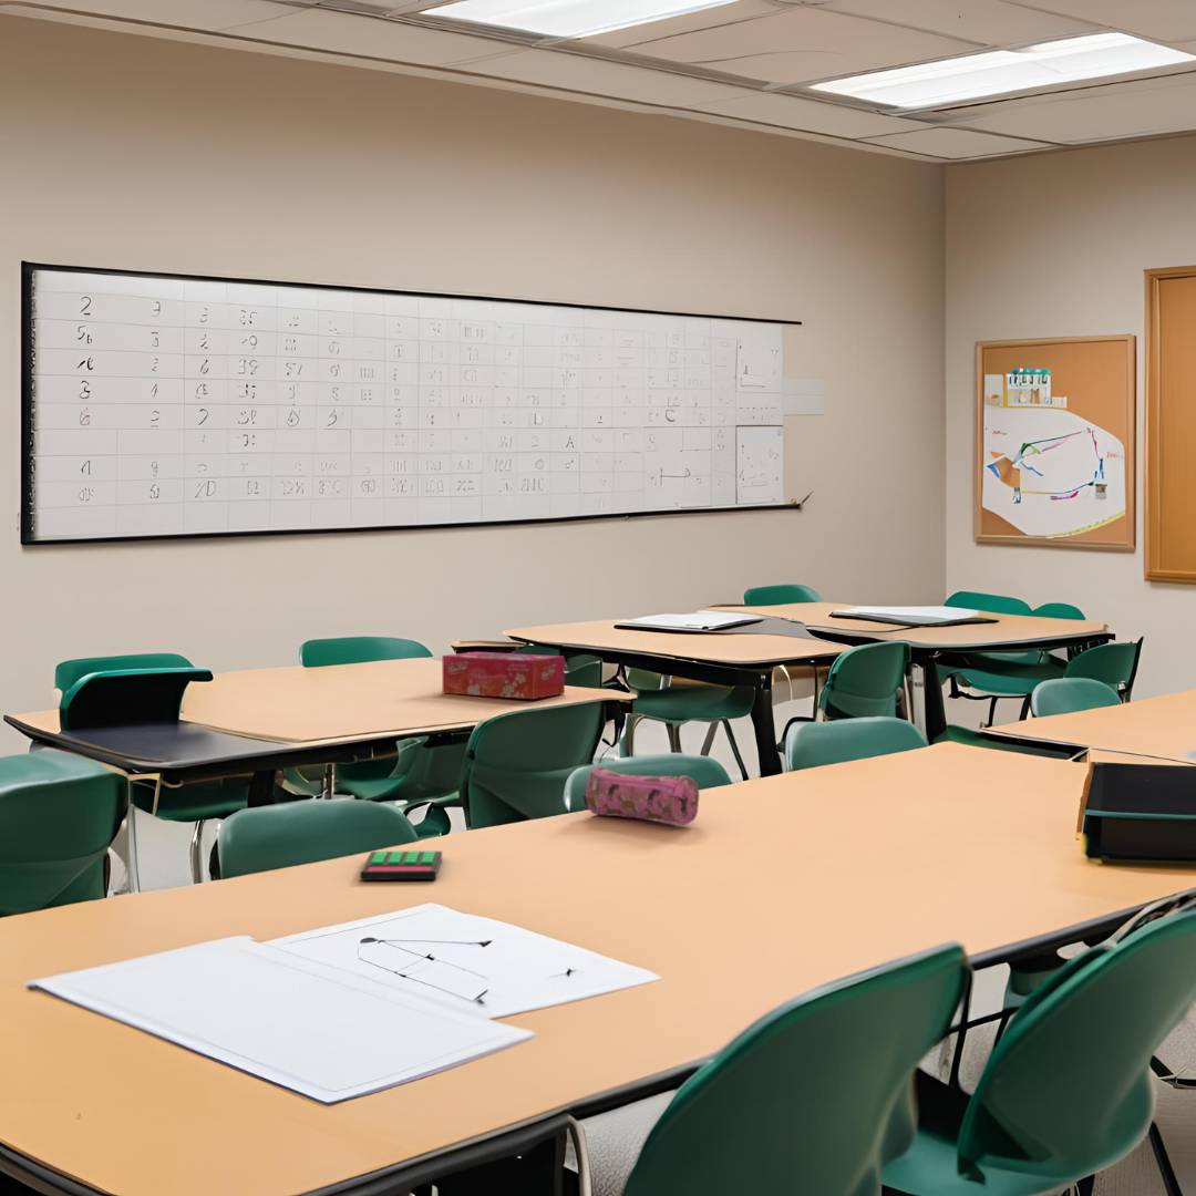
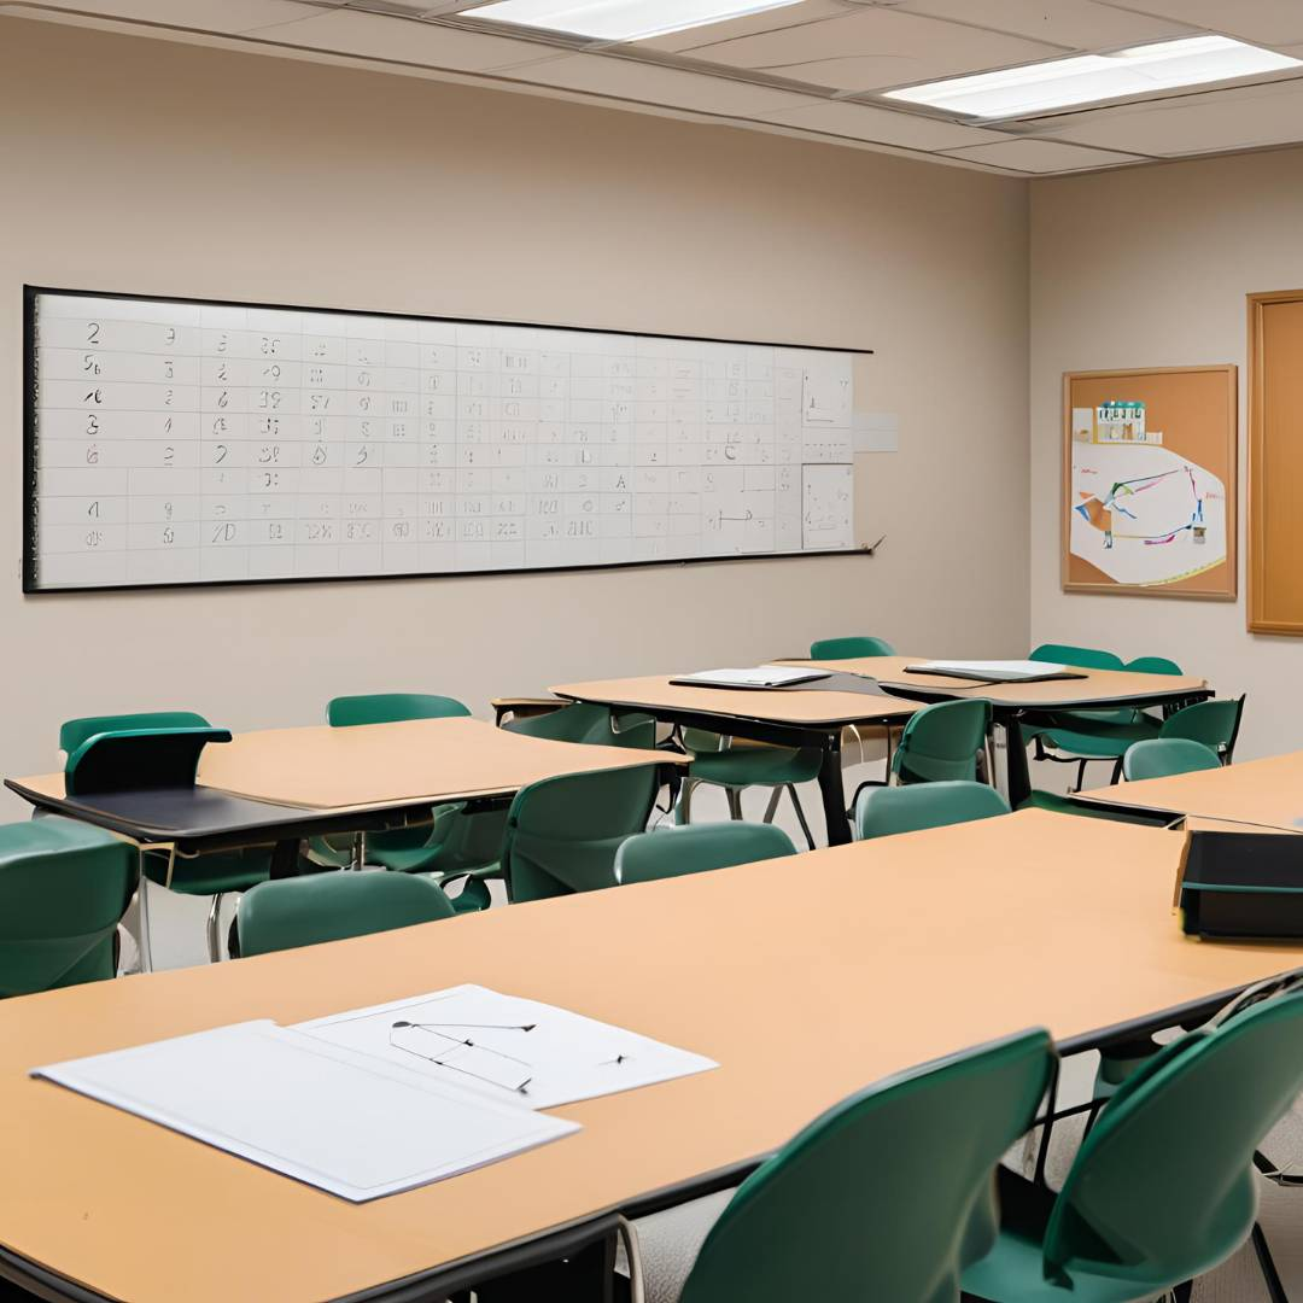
- tissue box (503, 674)
- calculator (402, 864)
- pencil case (641, 795)
